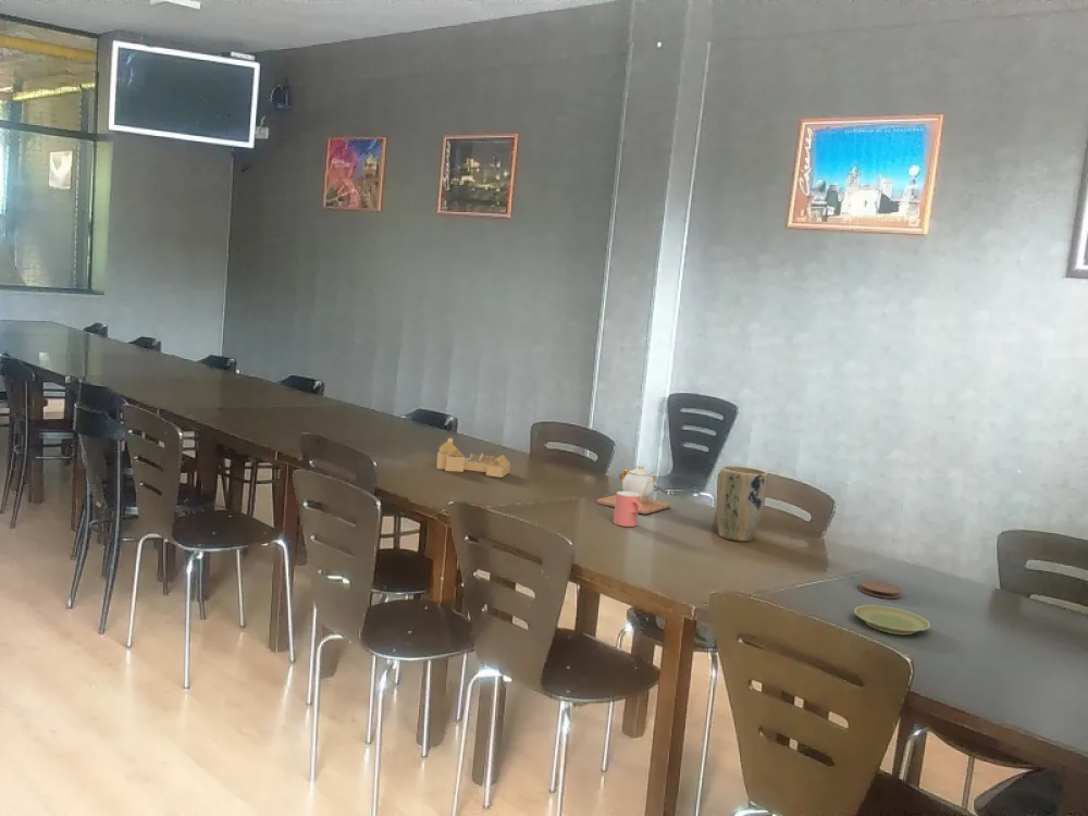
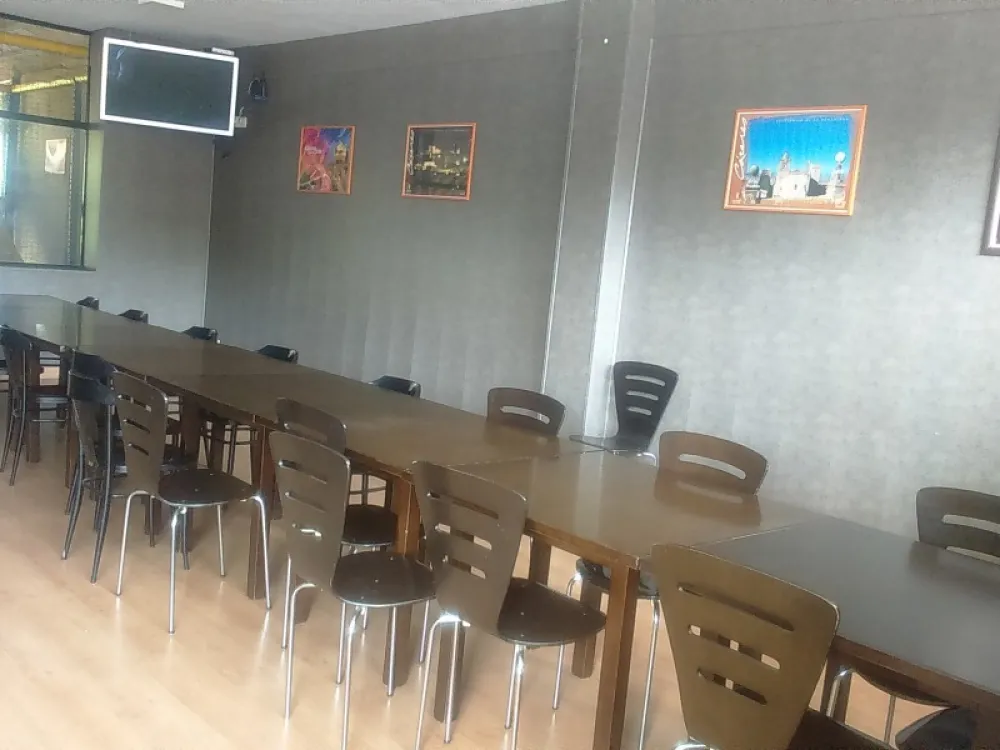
- teapot (635, 484)
- coaster (879, 589)
- house frame (473, 456)
- cup (629, 509)
- plate (891, 621)
- plant pot (740, 504)
